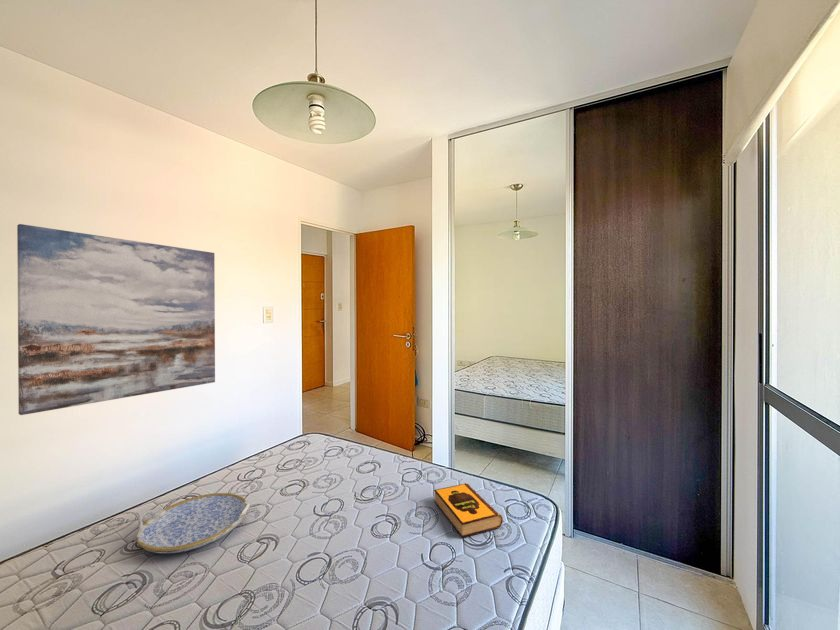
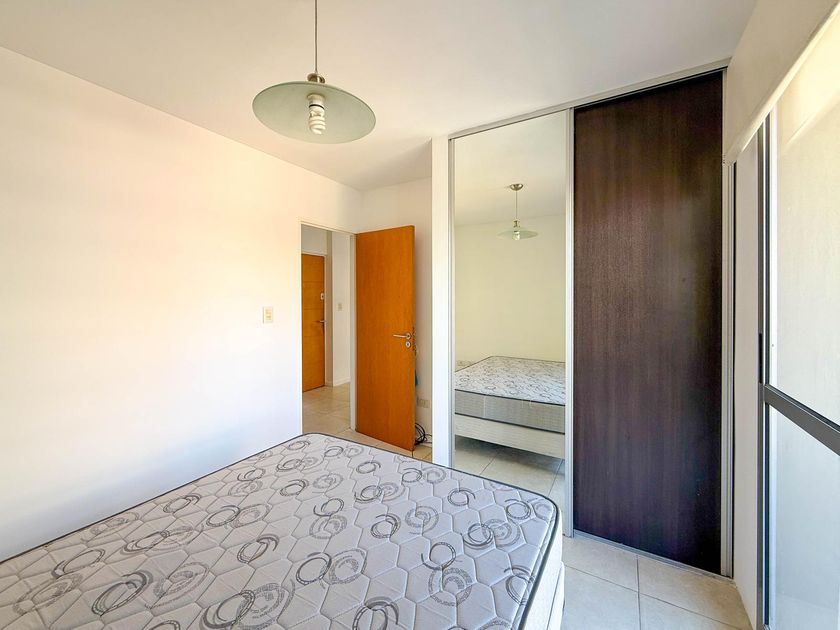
- wall art (135, 318)
- serving tray (196, 519)
- hardback book (466, 507)
